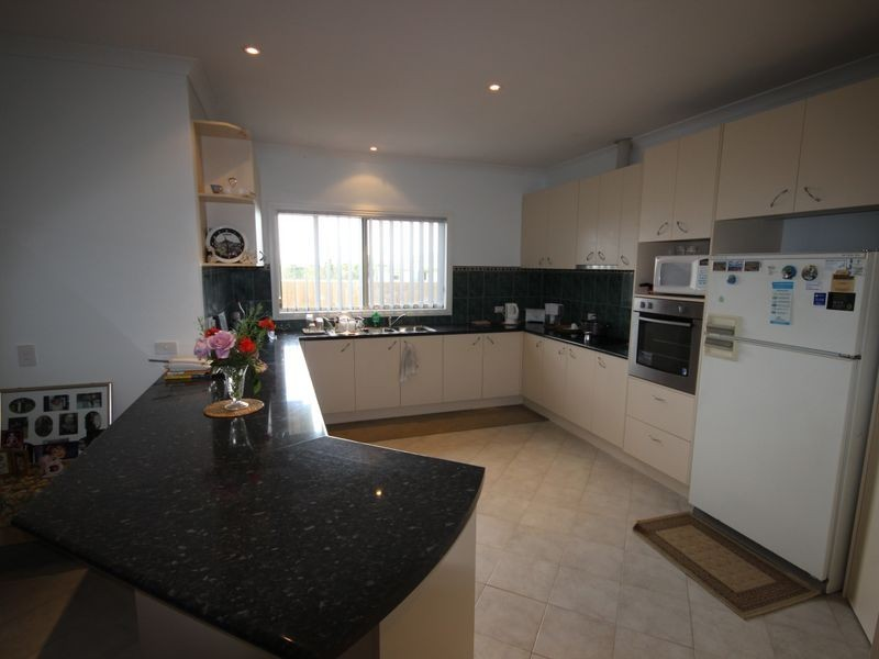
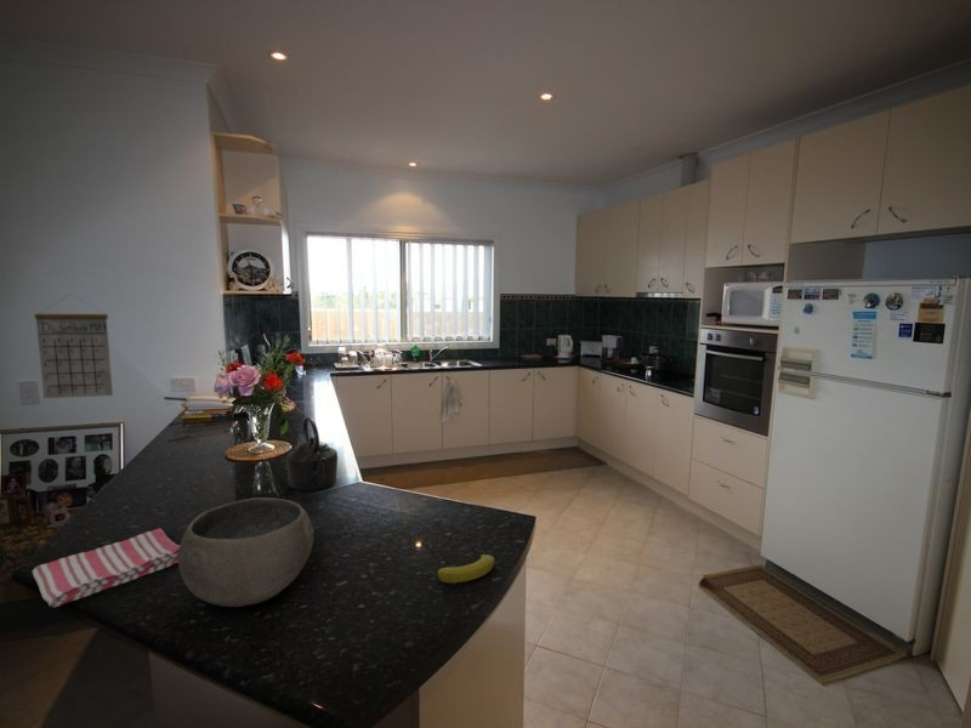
+ dish towel (110, 561)
+ banana (470, 567)
+ calendar (74, 346)
+ bowl (248, 552)
+ kettle (314, 454)
